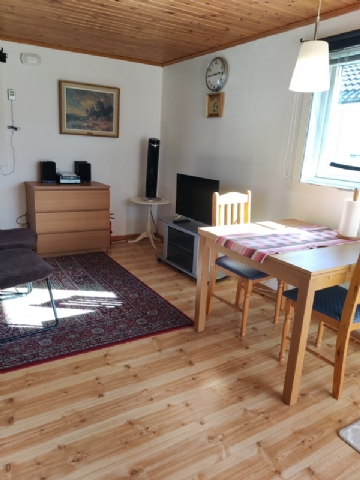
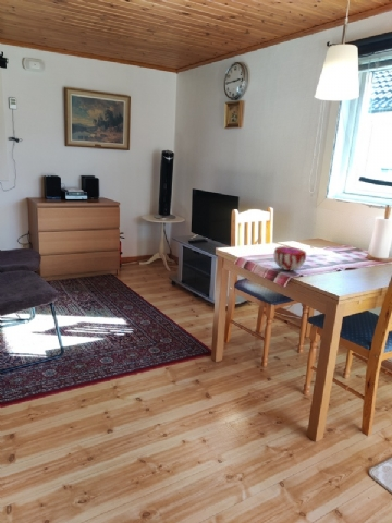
+ decorative bowl (289, 259)
